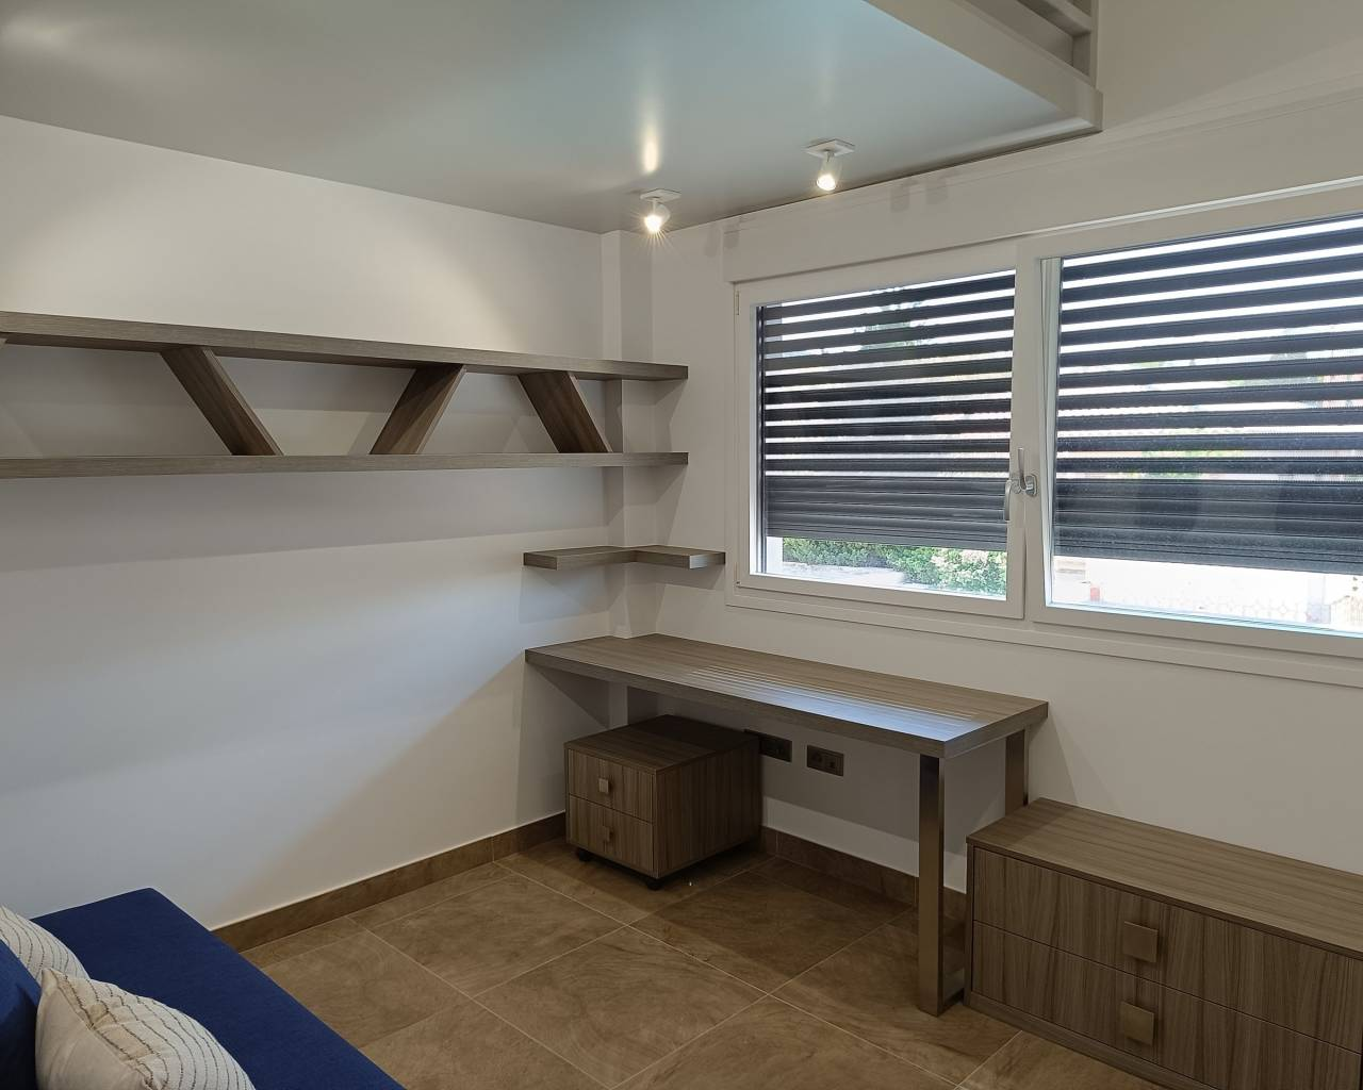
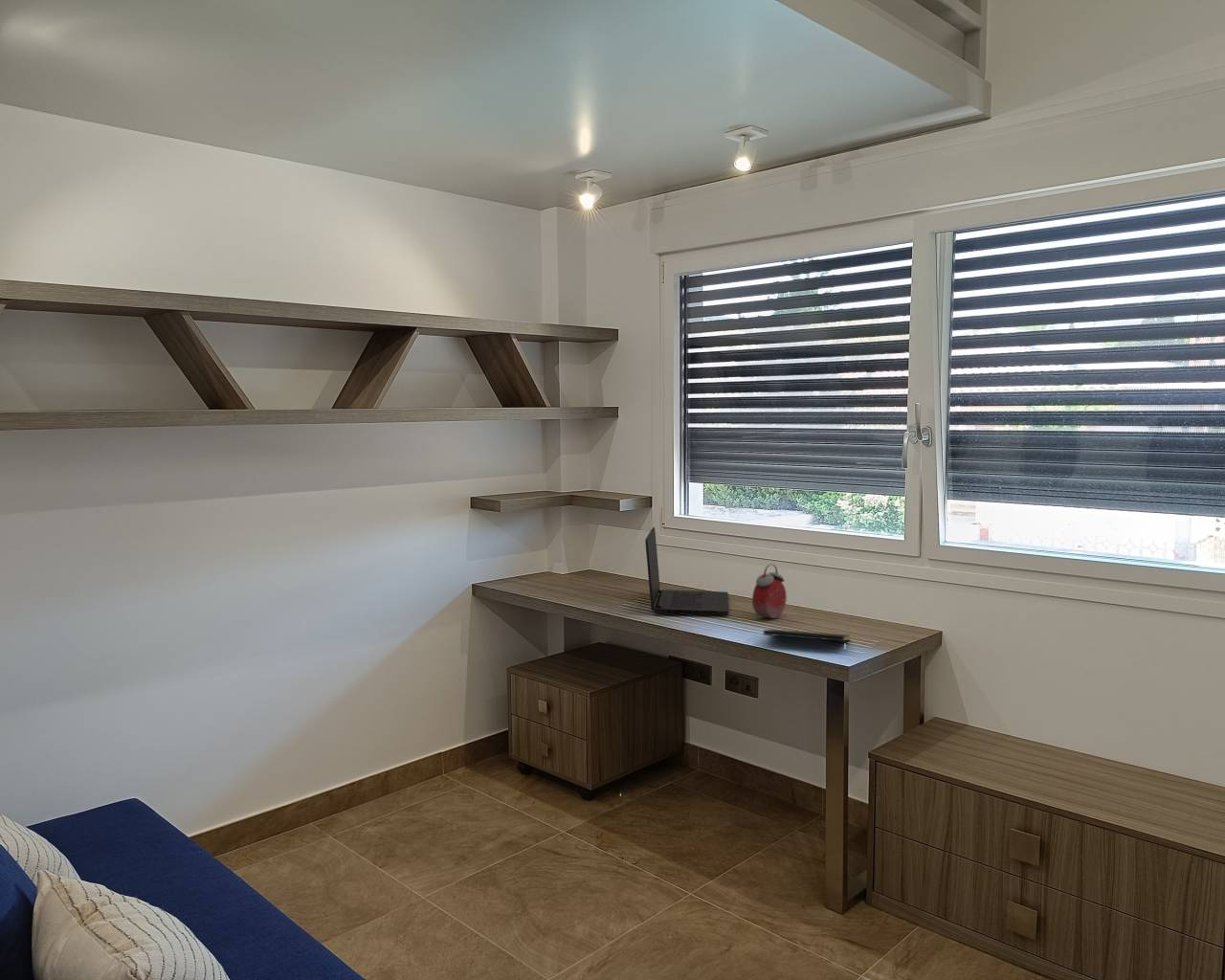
+ laptop (688, 590)
+ alarm clock (769, 590)
+ notepad (807, 635)
